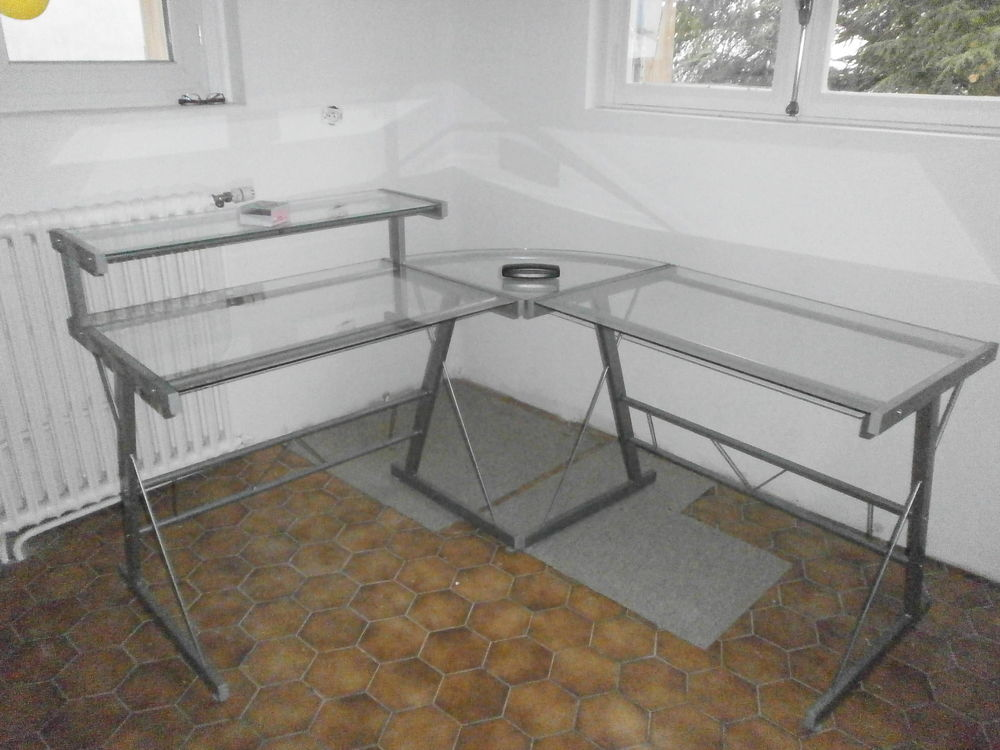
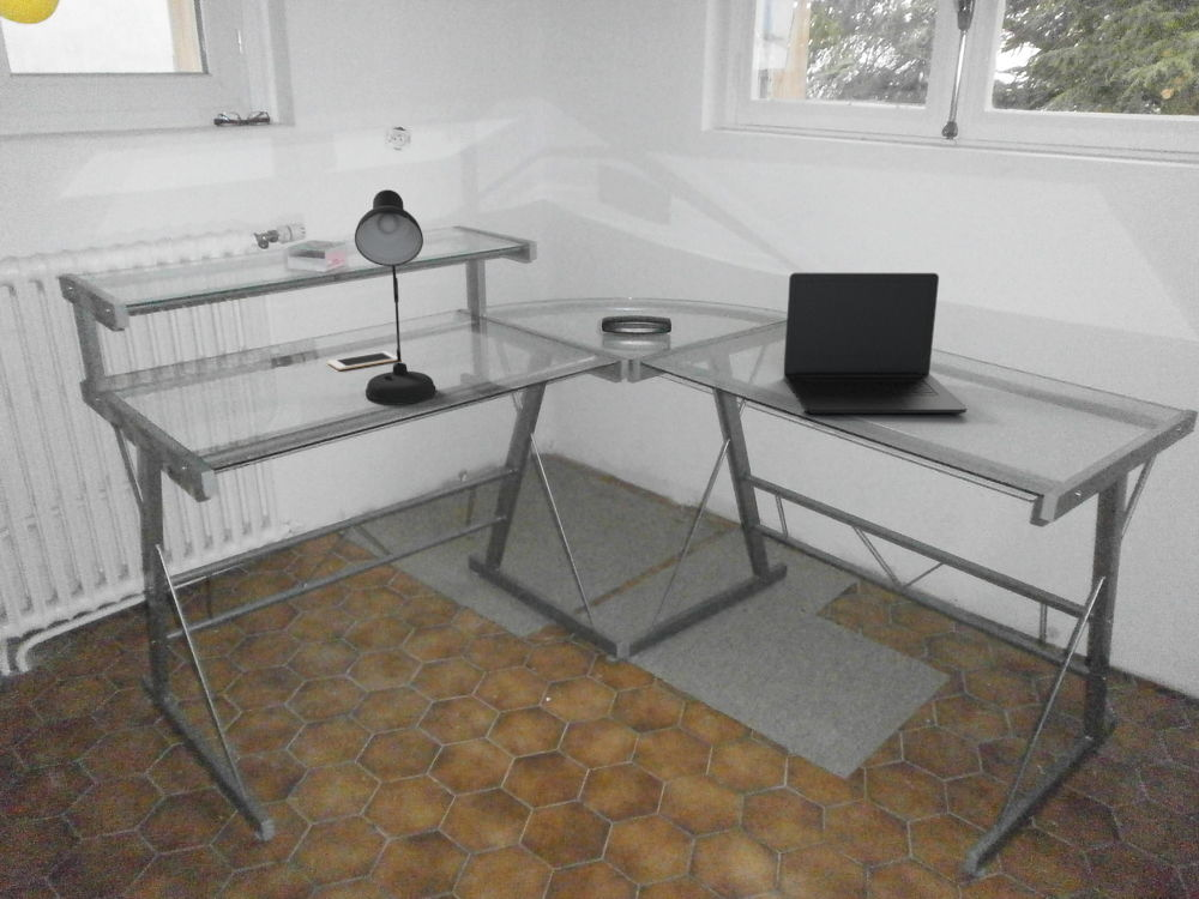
+ desk lamp (393, 294)
+ cell phone (363, 360)
+ laptop (874, 340)
